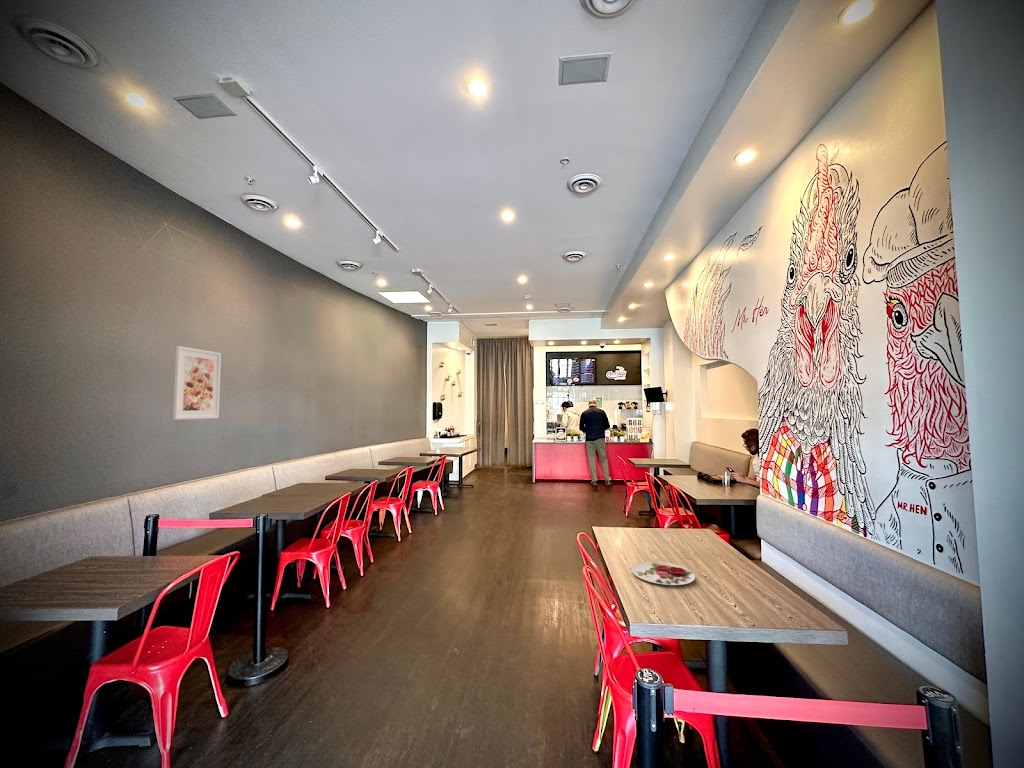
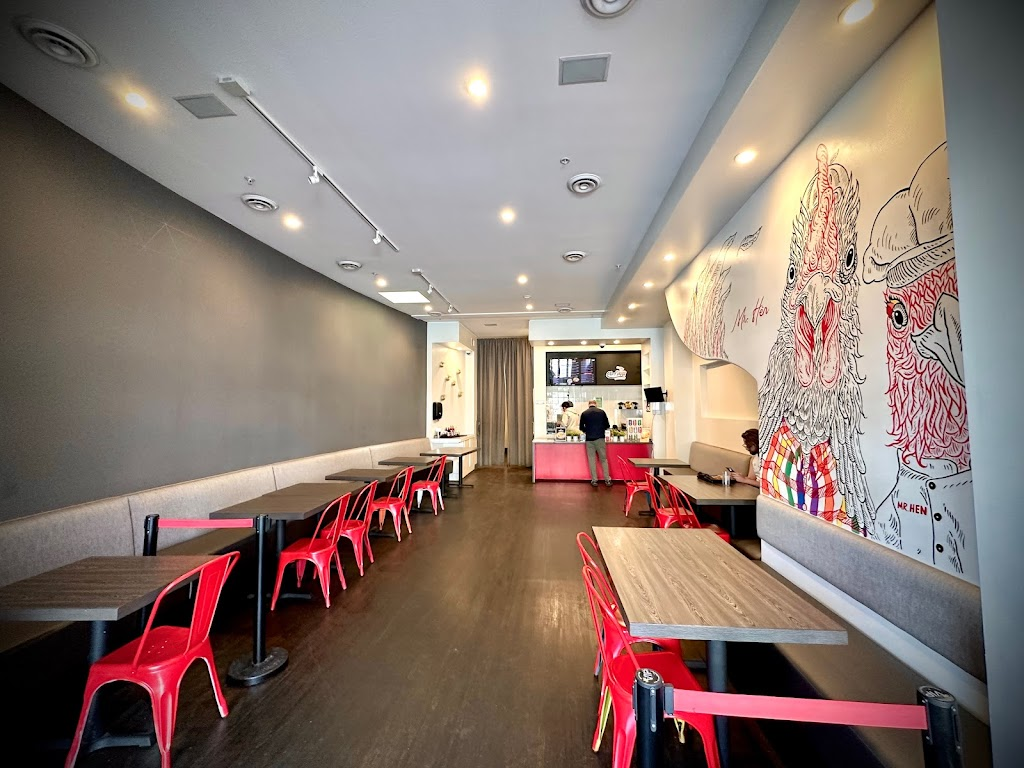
- plate (662, 572)
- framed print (198, 384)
